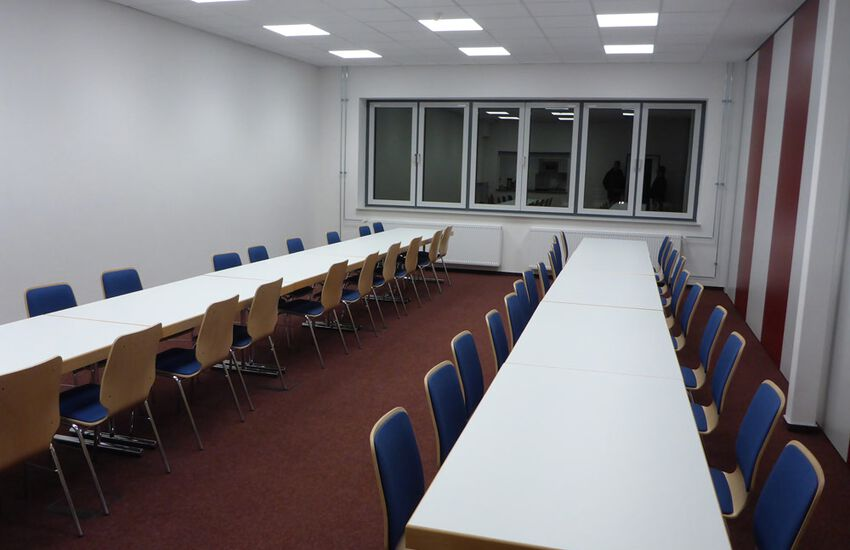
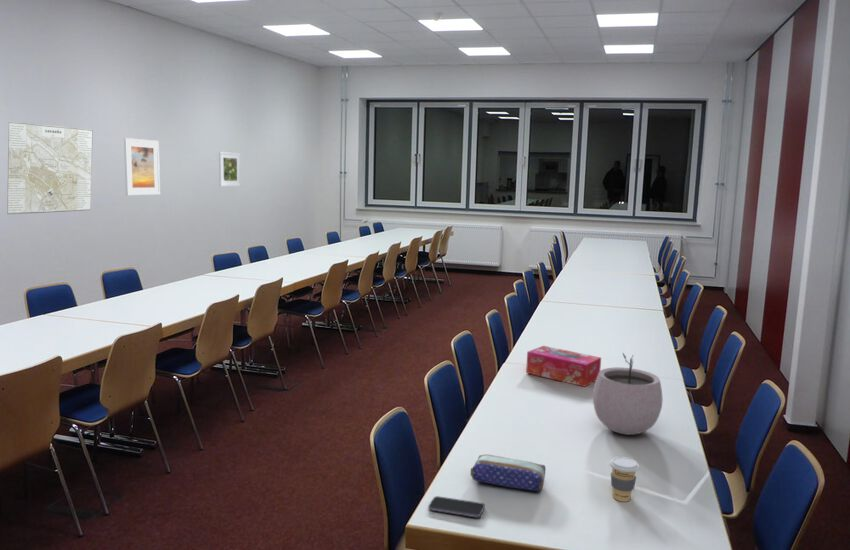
+ coffee cup (623, 479)
+ pencil case (508, 471)
+ smartphone (456, 506)
+ map (51, 169)
+ plant pot (627, 391)
+ tissue box (563, 365)
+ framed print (230, 169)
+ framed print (142, 167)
